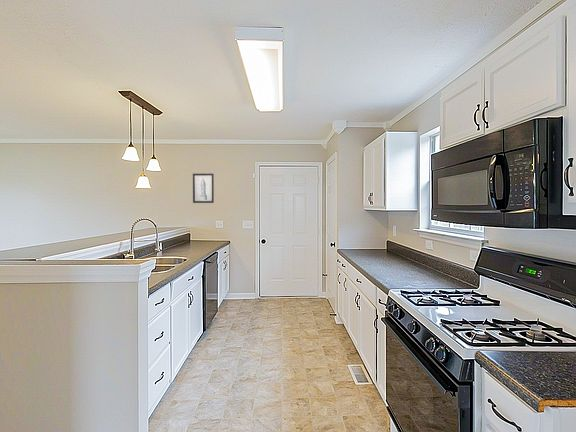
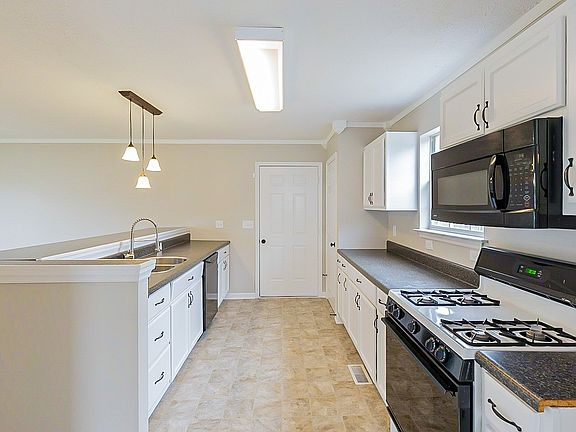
- wall art (203, 188)
